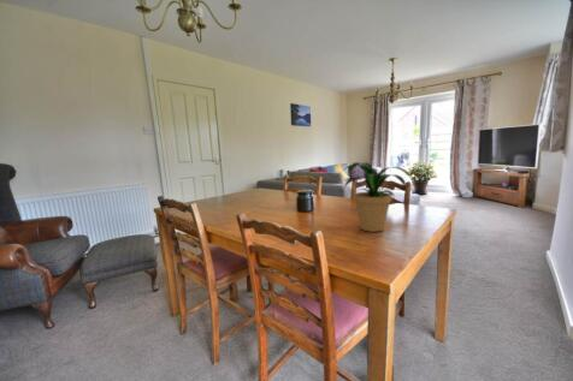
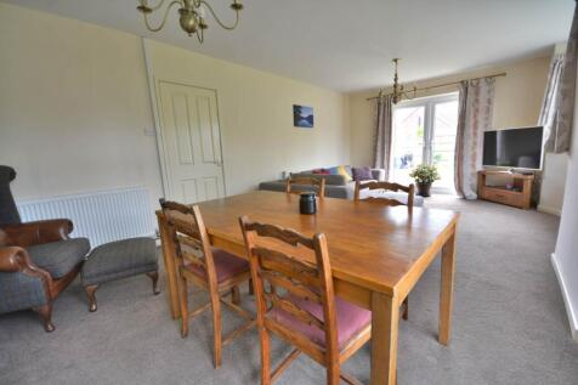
- potted plant (371, 196)
